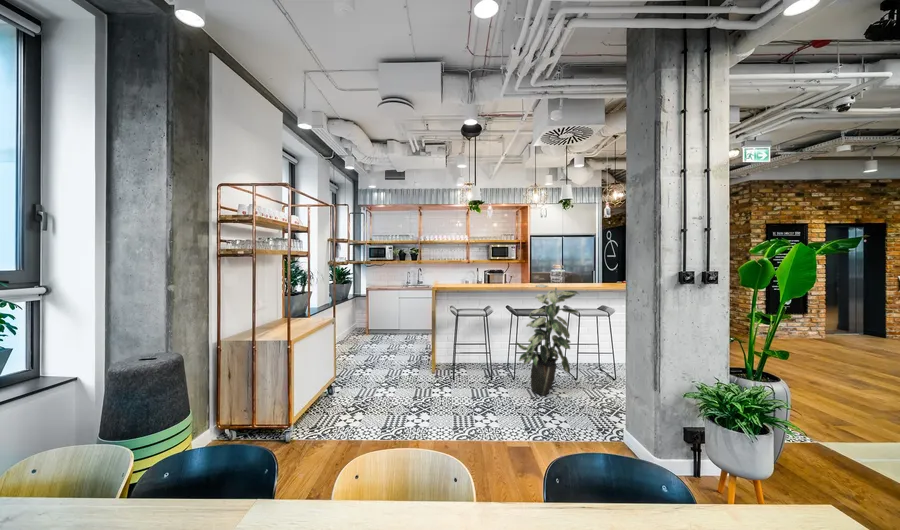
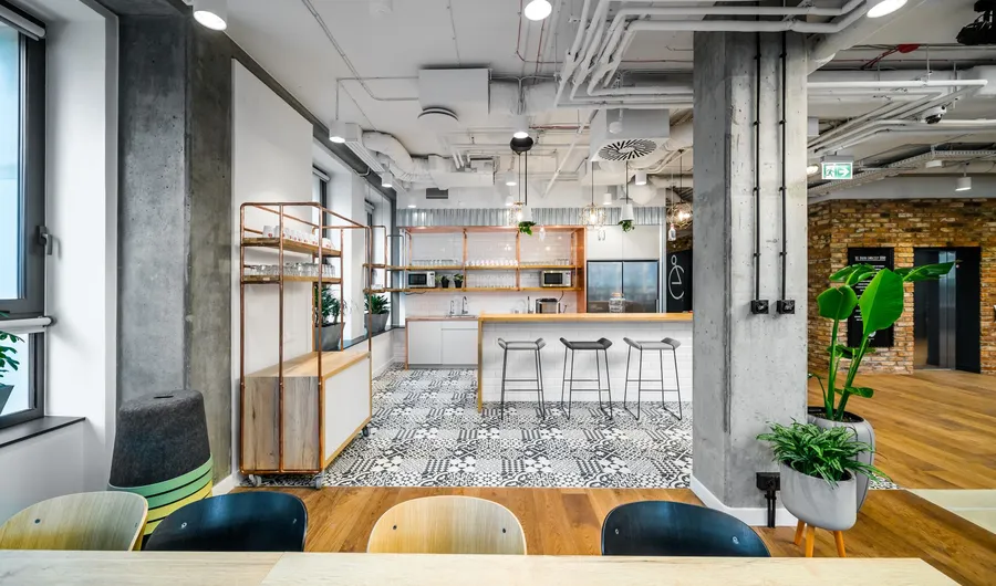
- indoor plant (547, 338)
